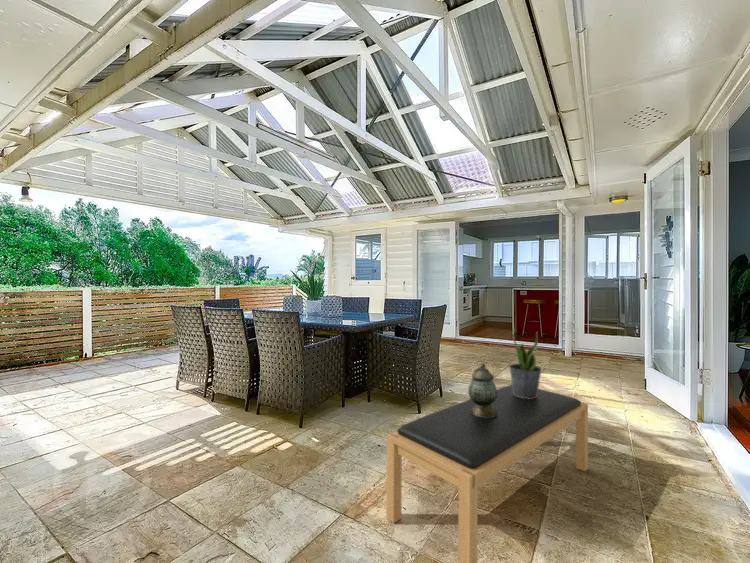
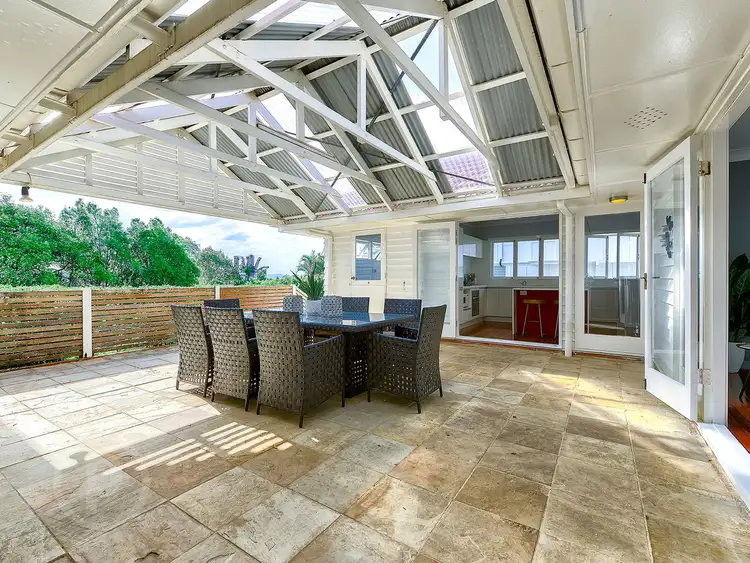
- bench (499, 449)
- potted plant (525, 361)
- lantern (482, 388)
